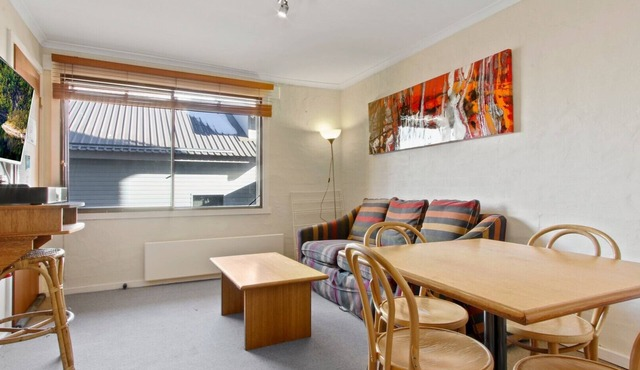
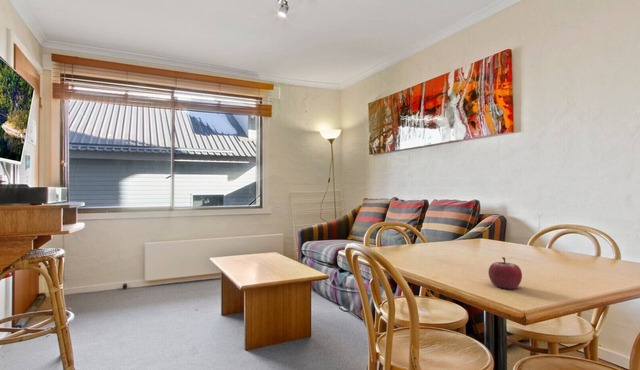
+ fruit (505, 272)
